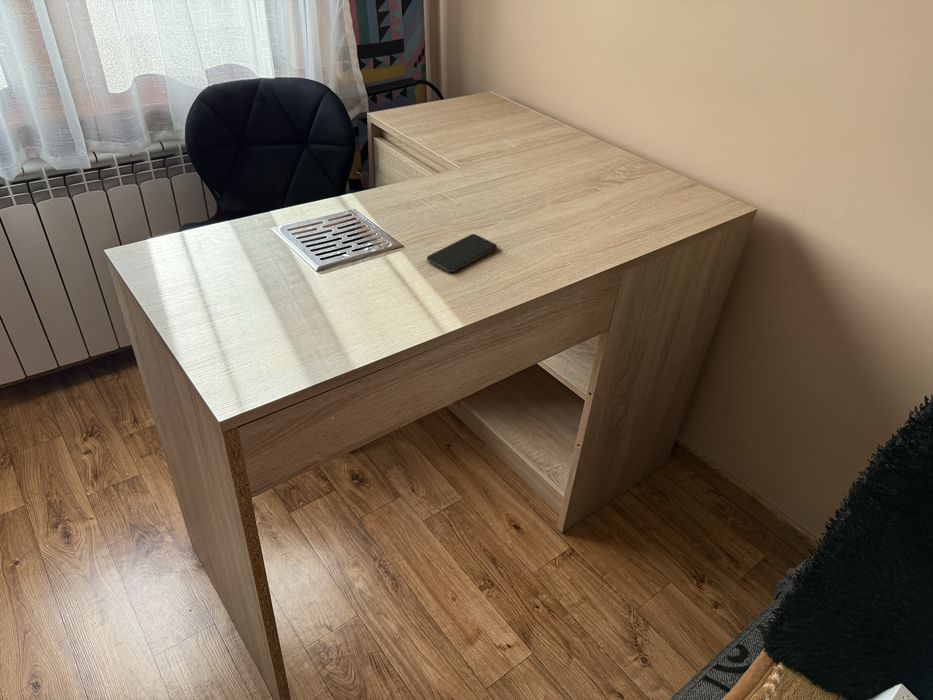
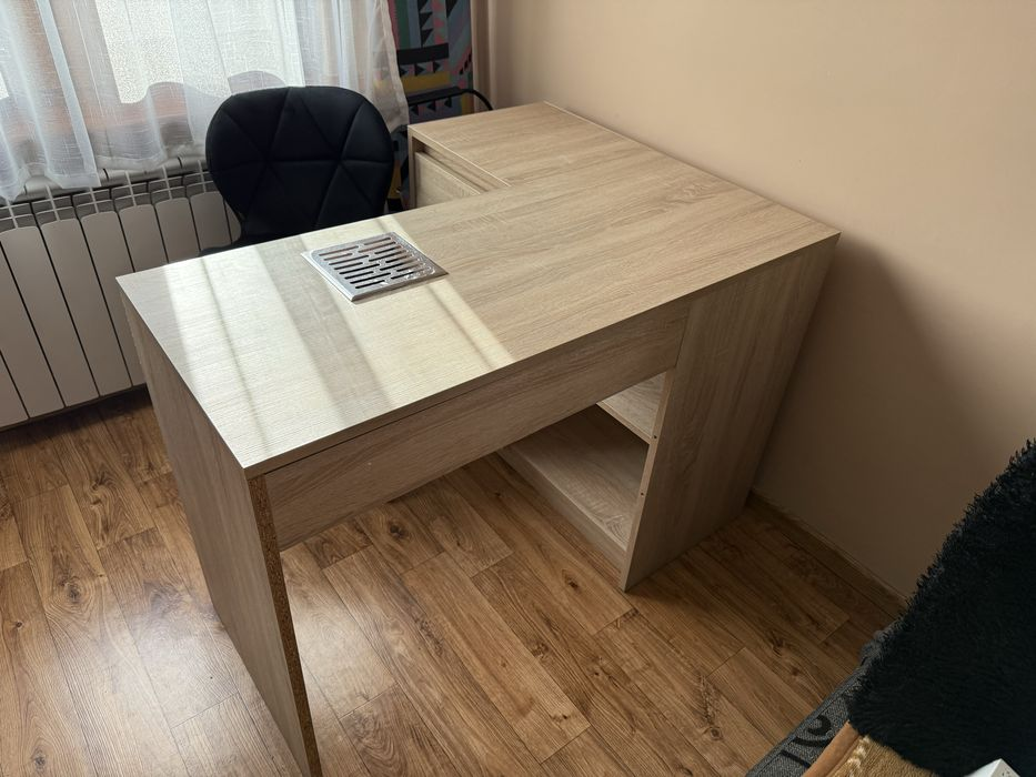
- smartphone (462, 252)
